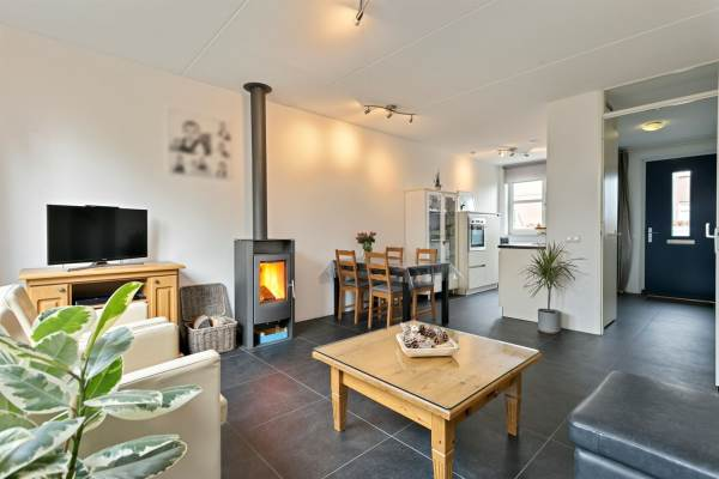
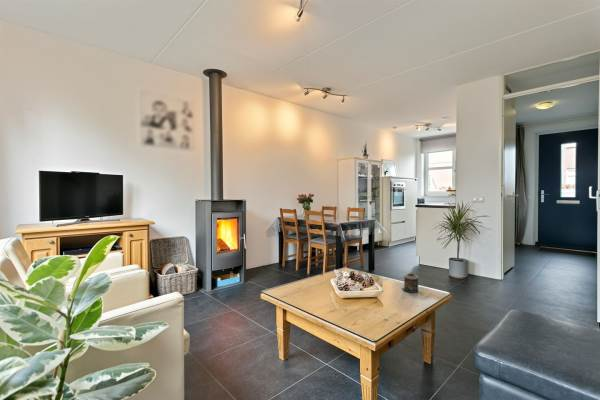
+ candle (409, 282)
